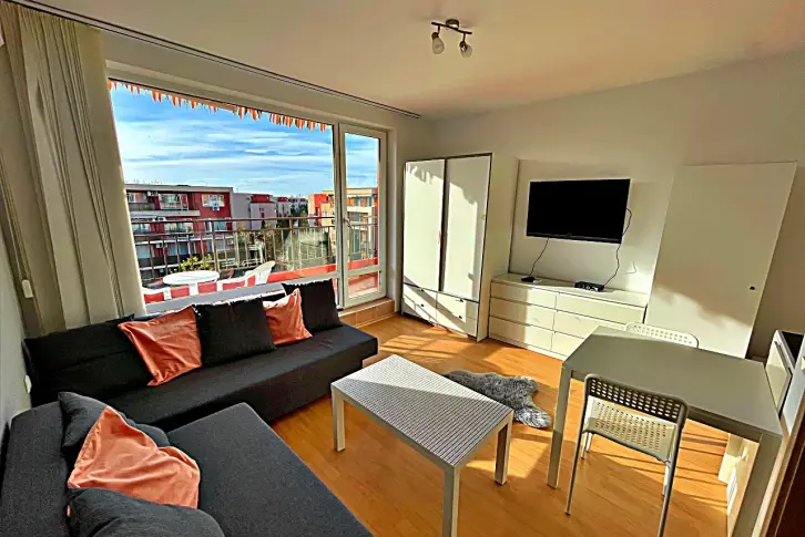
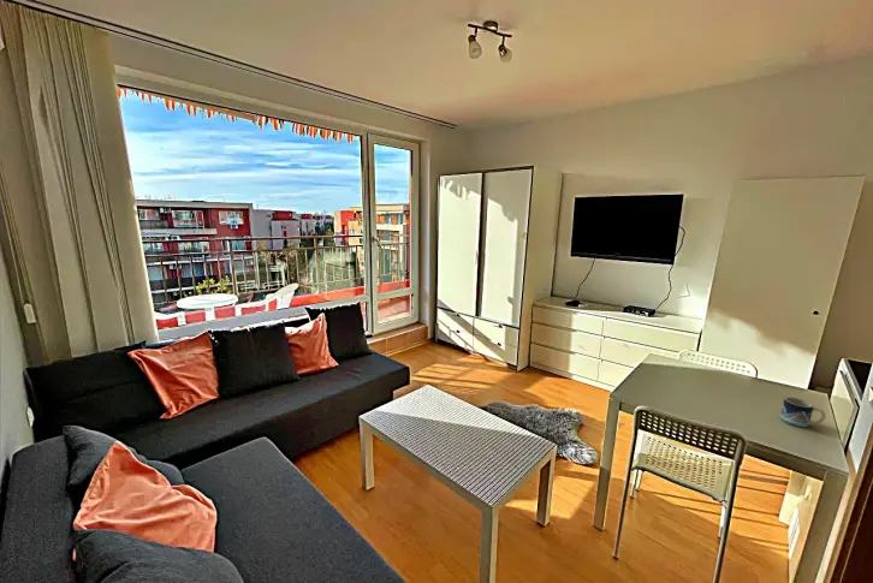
+ mug (802, 414)
